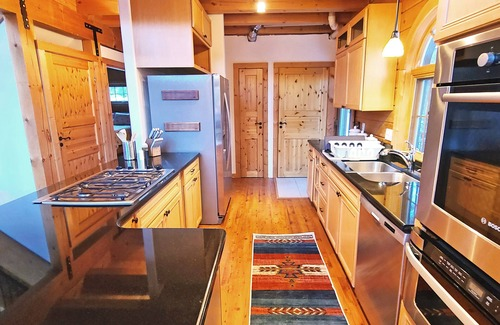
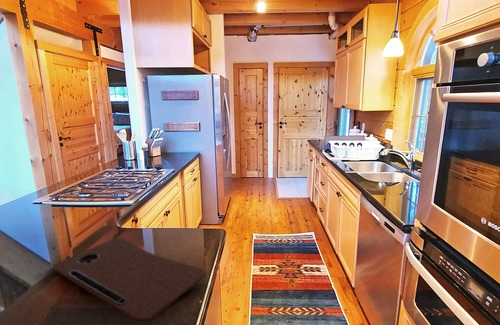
+ cutting board (128, 271)
